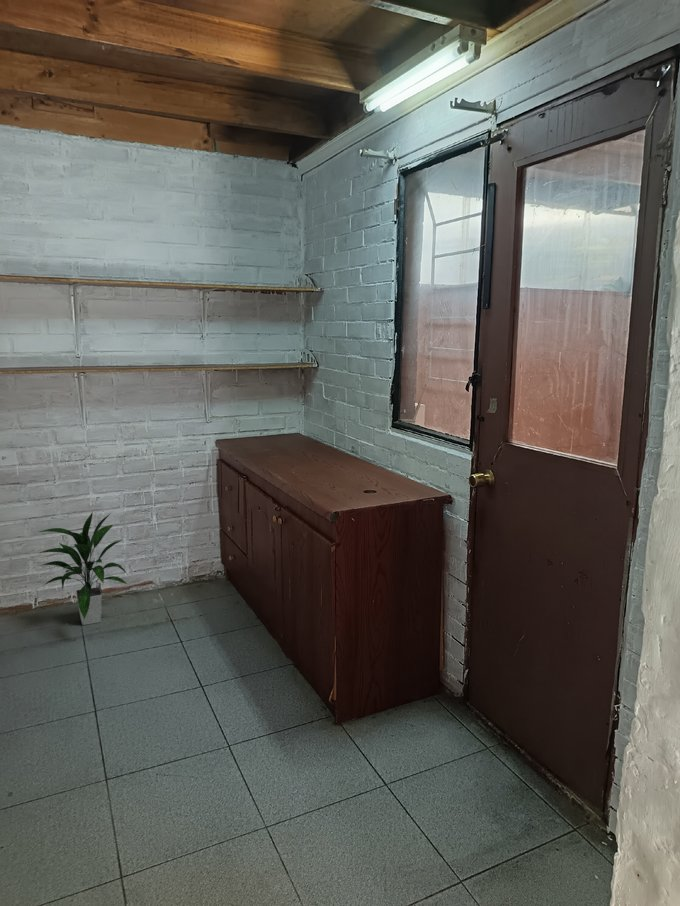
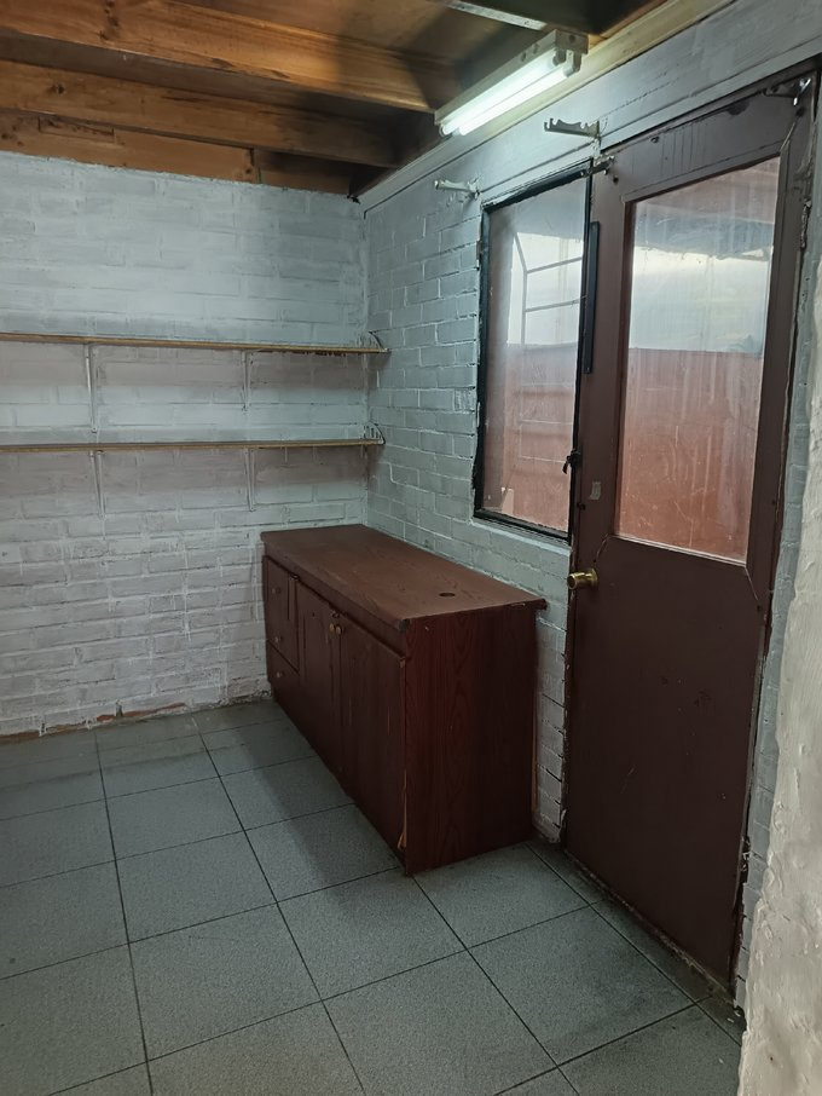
- indoor plant (85, 569)
